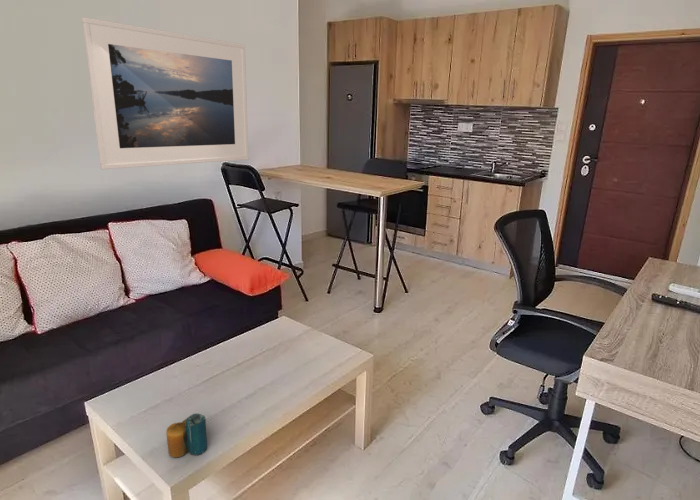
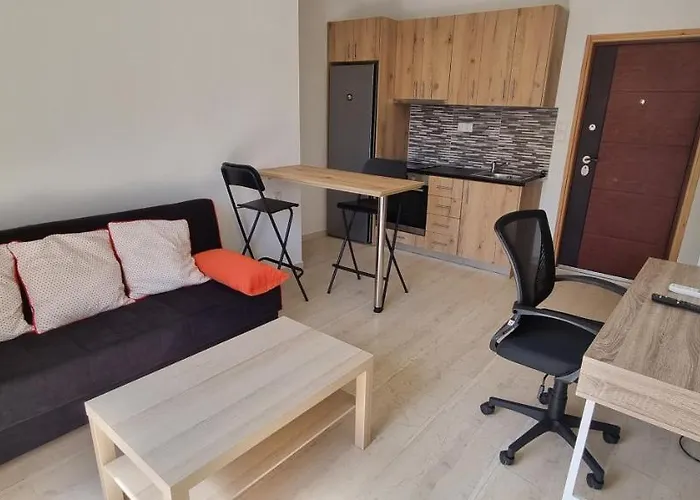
- candle (185, 428)
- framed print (179, 100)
